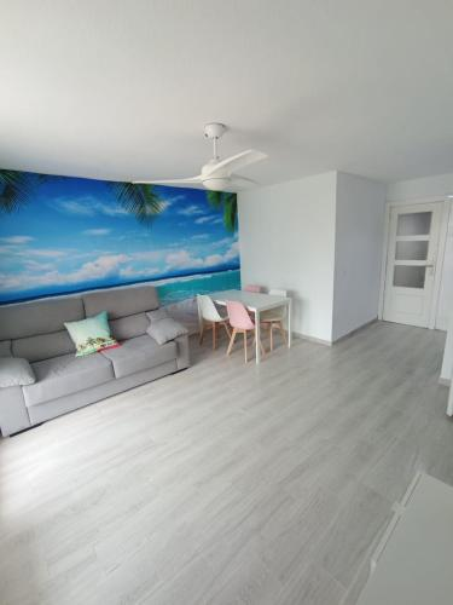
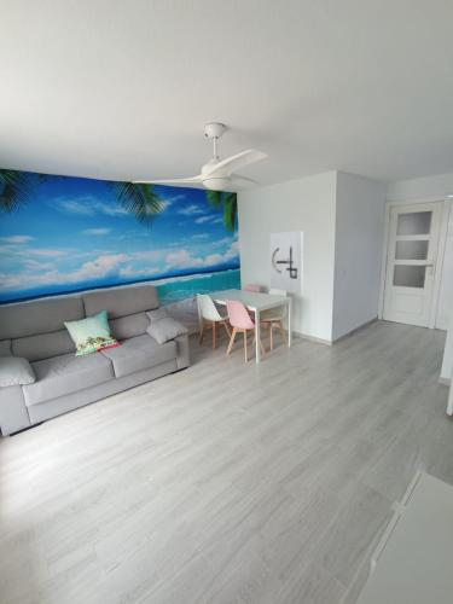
+ wall art (285, 262)
